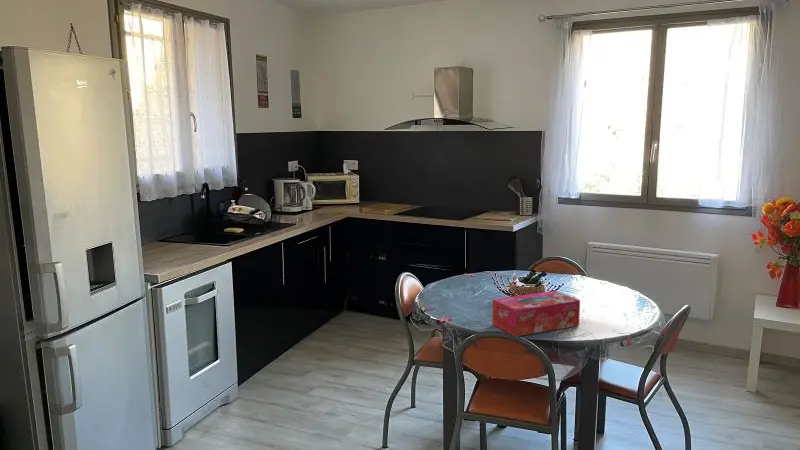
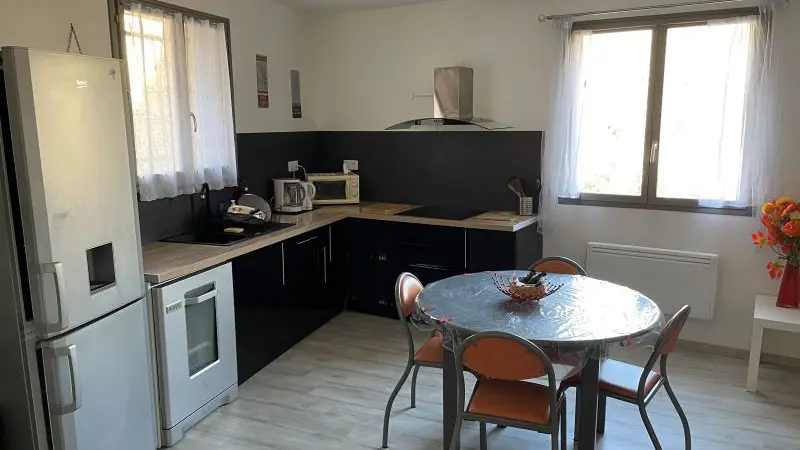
- tissue box (535, 312)
